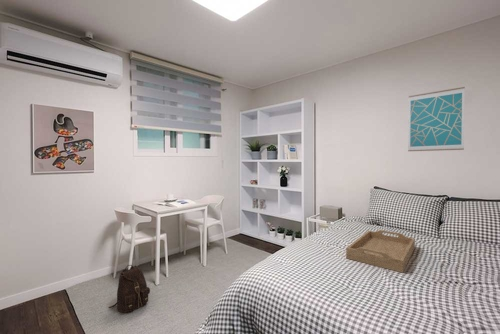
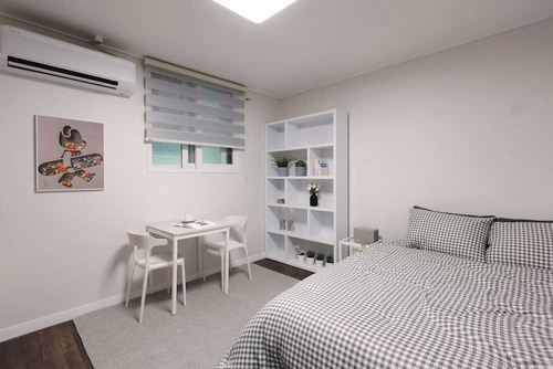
- serving tray (382, 246)
- backpack (132, 285)
- wall art (434, 121)
